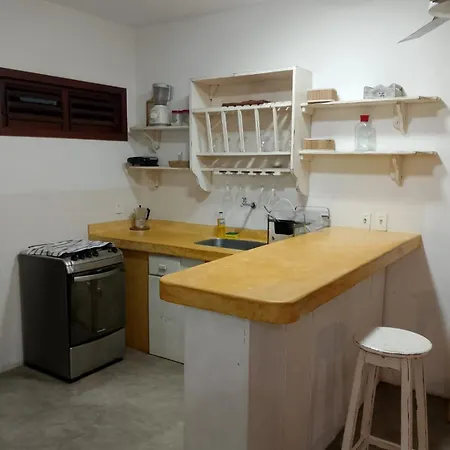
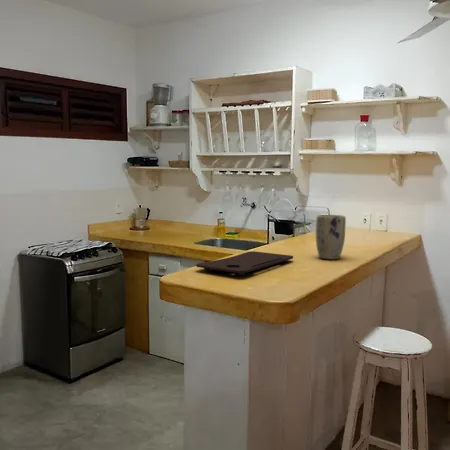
+ cutting board (247, 262)
+ plant pot (330, 236)
